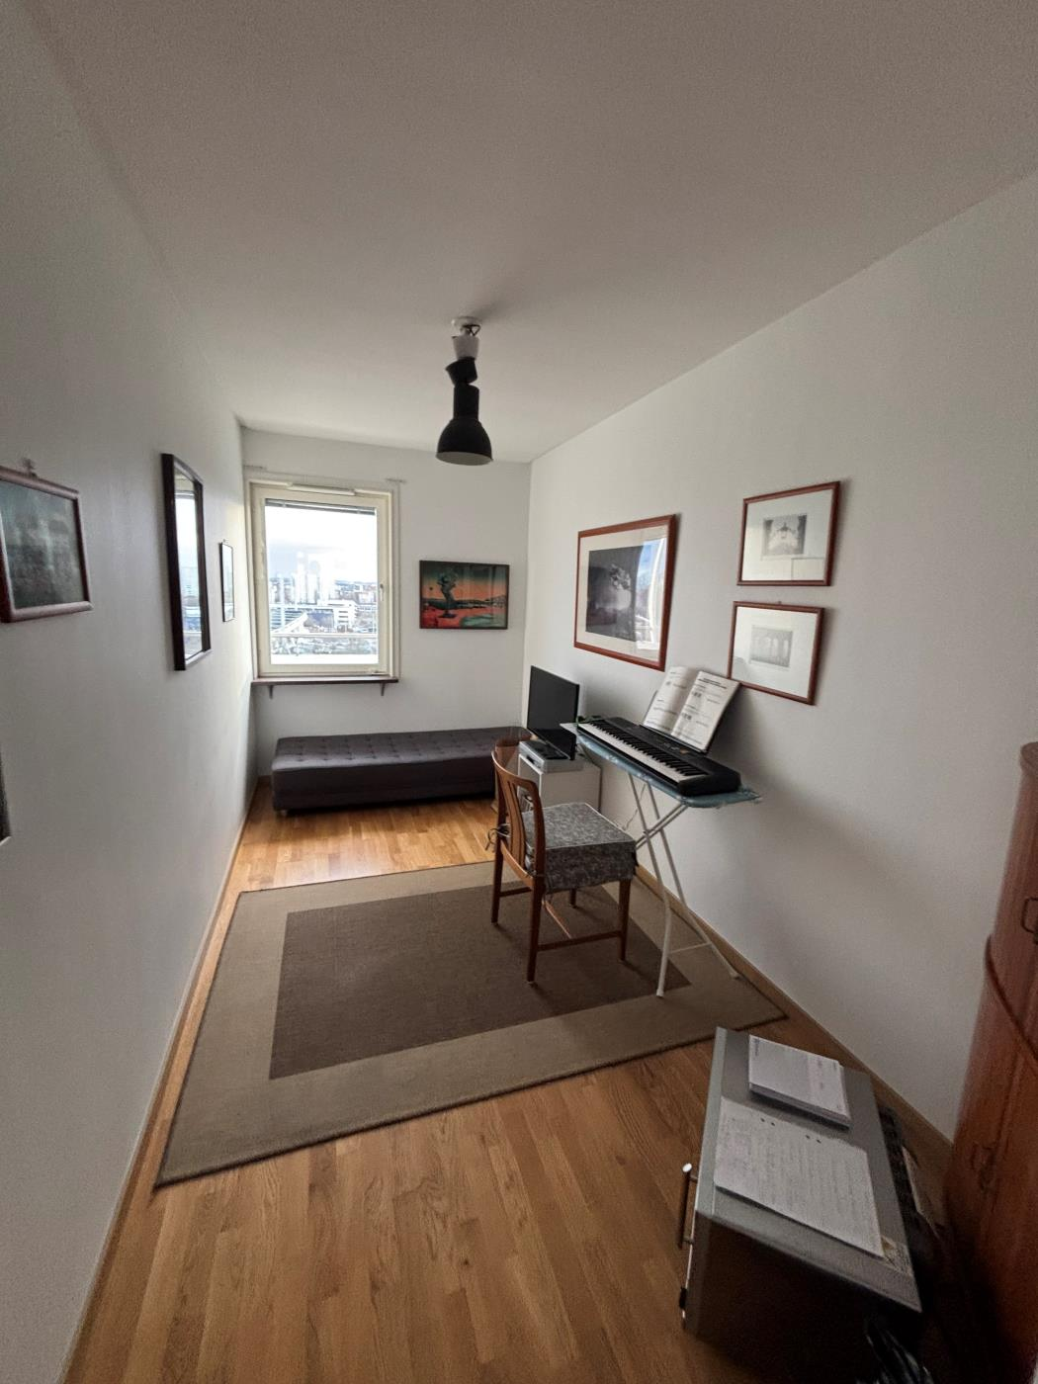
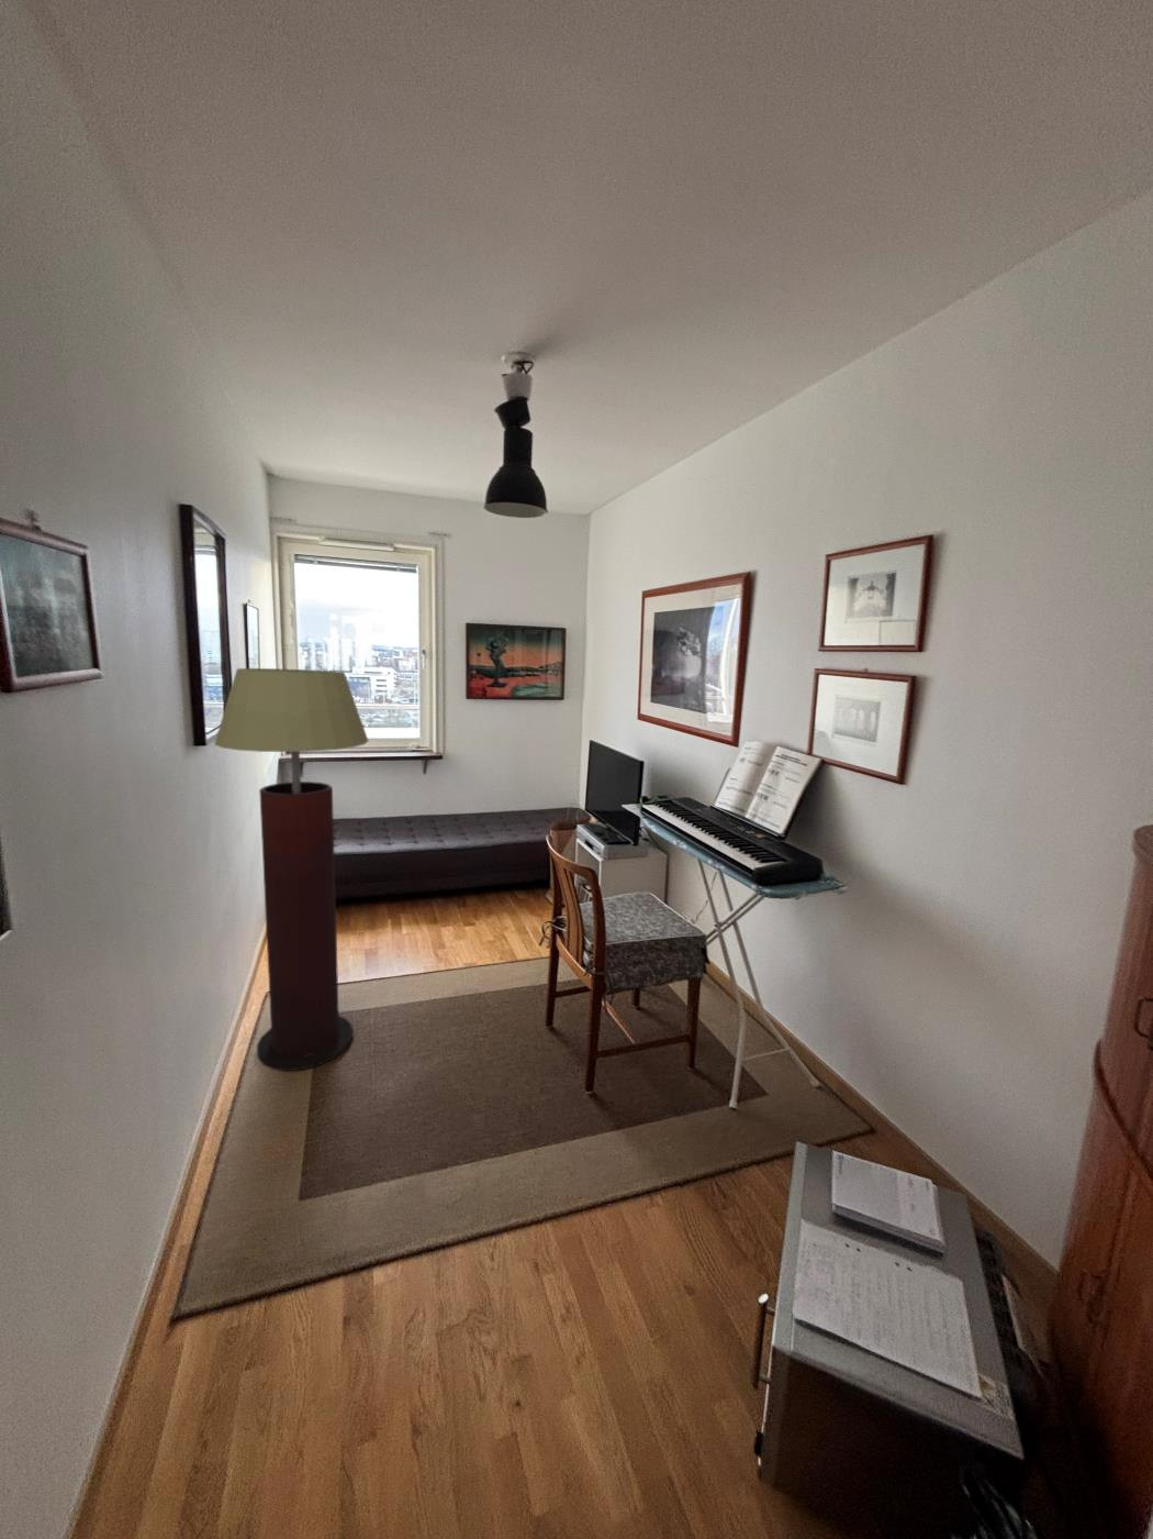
+ floor lamp (299, 865)
